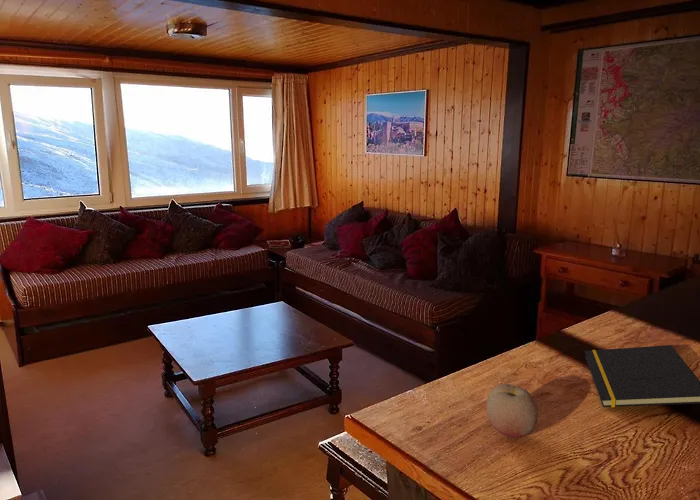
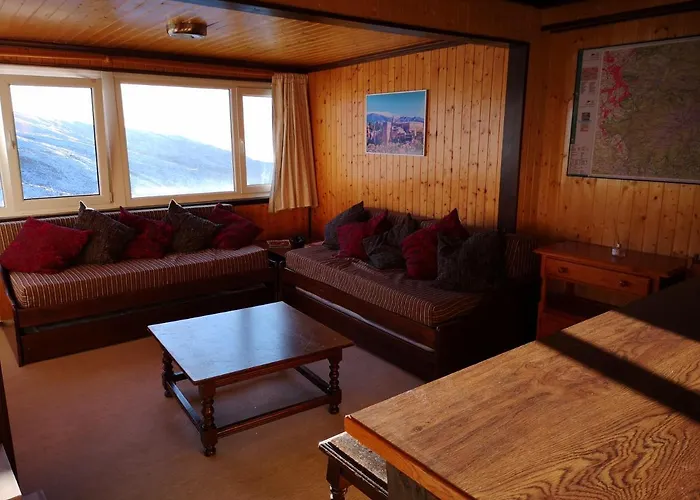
- fruit (511, 411)
- notepad (640, 373)
